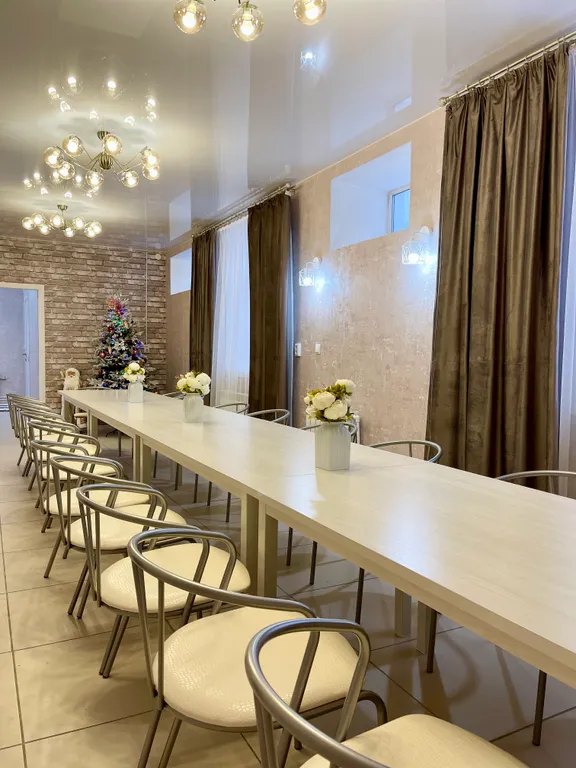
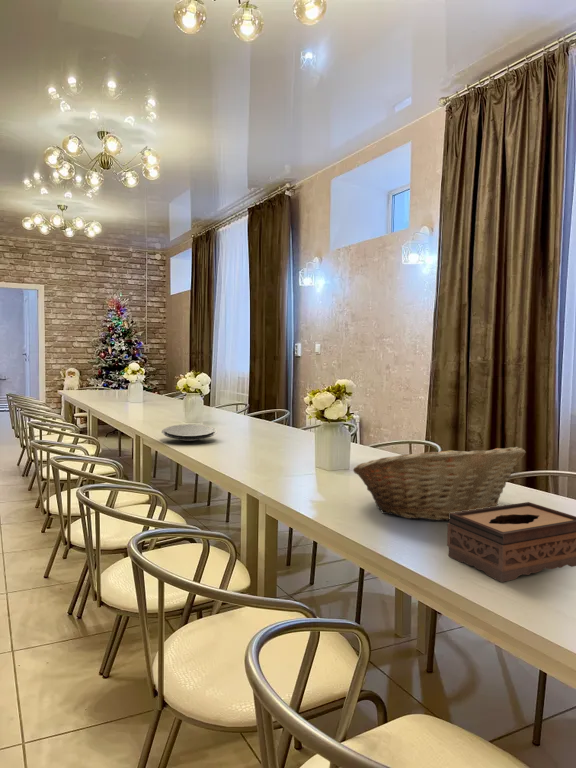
+ fruit basket (438, 474)
+ plate (189, 433)
+ tissue box (516, 538)
